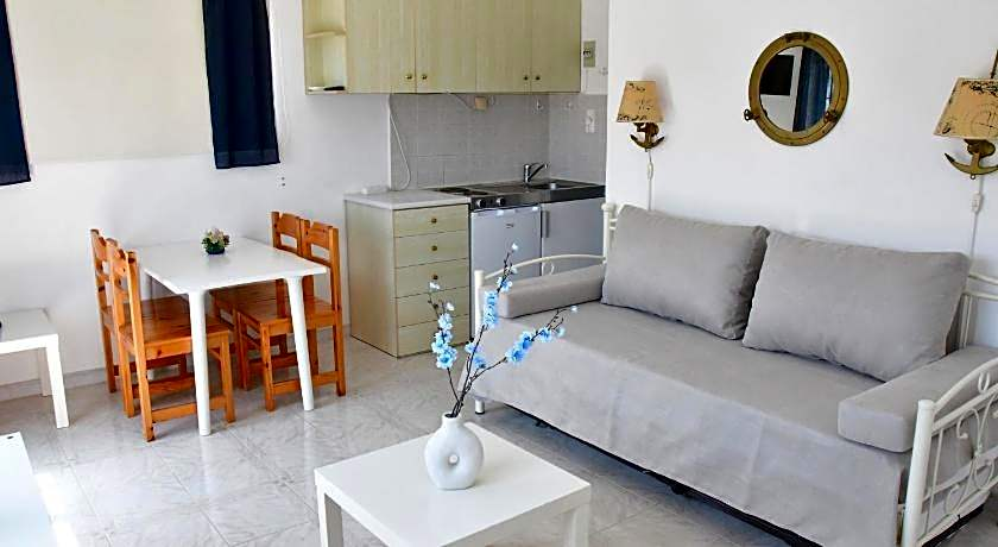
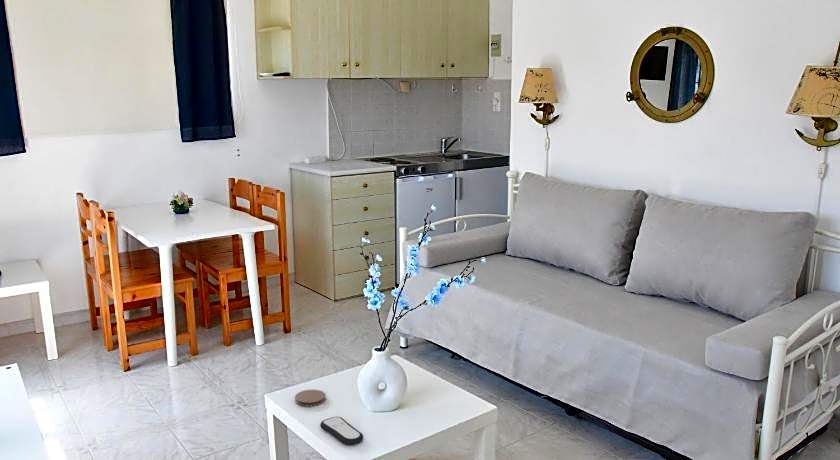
+ coaster (310, 397)
+ remote control (342, 430)
